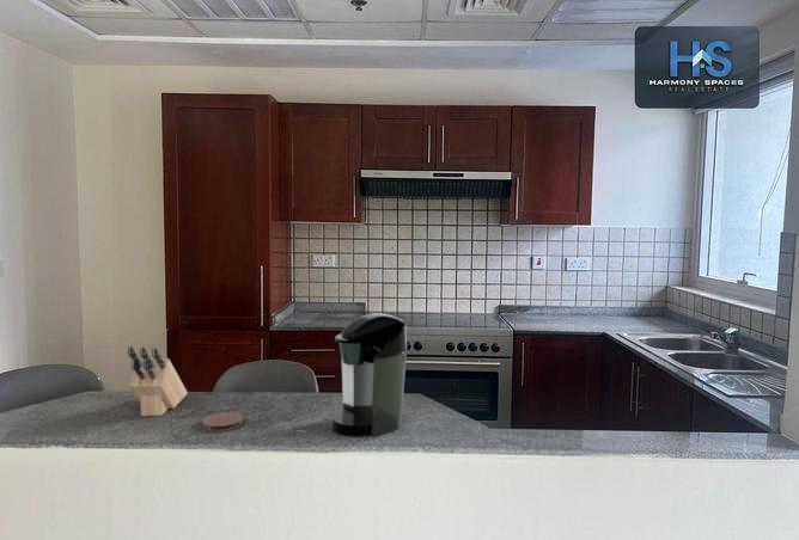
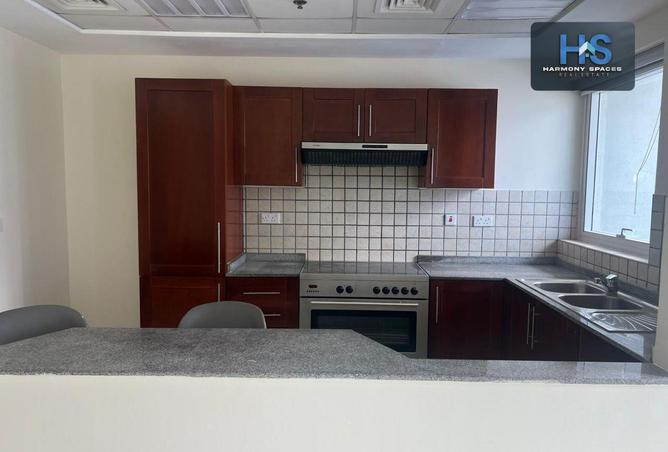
- knife block (157, 373)
- coaster (222, 421)
- coffee maker (361, 364)
